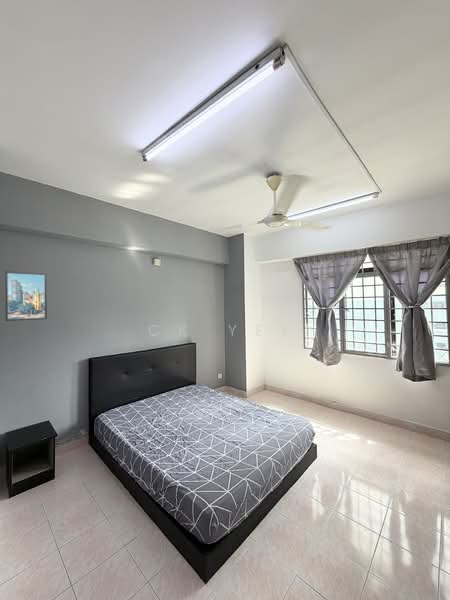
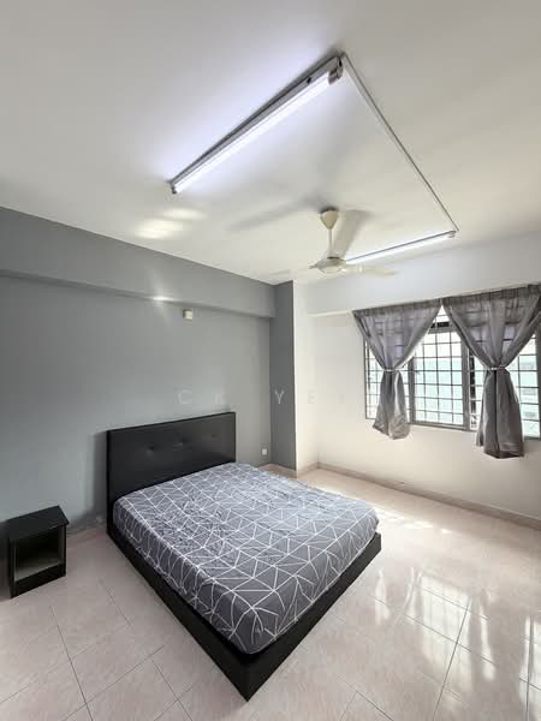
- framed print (27, 296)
